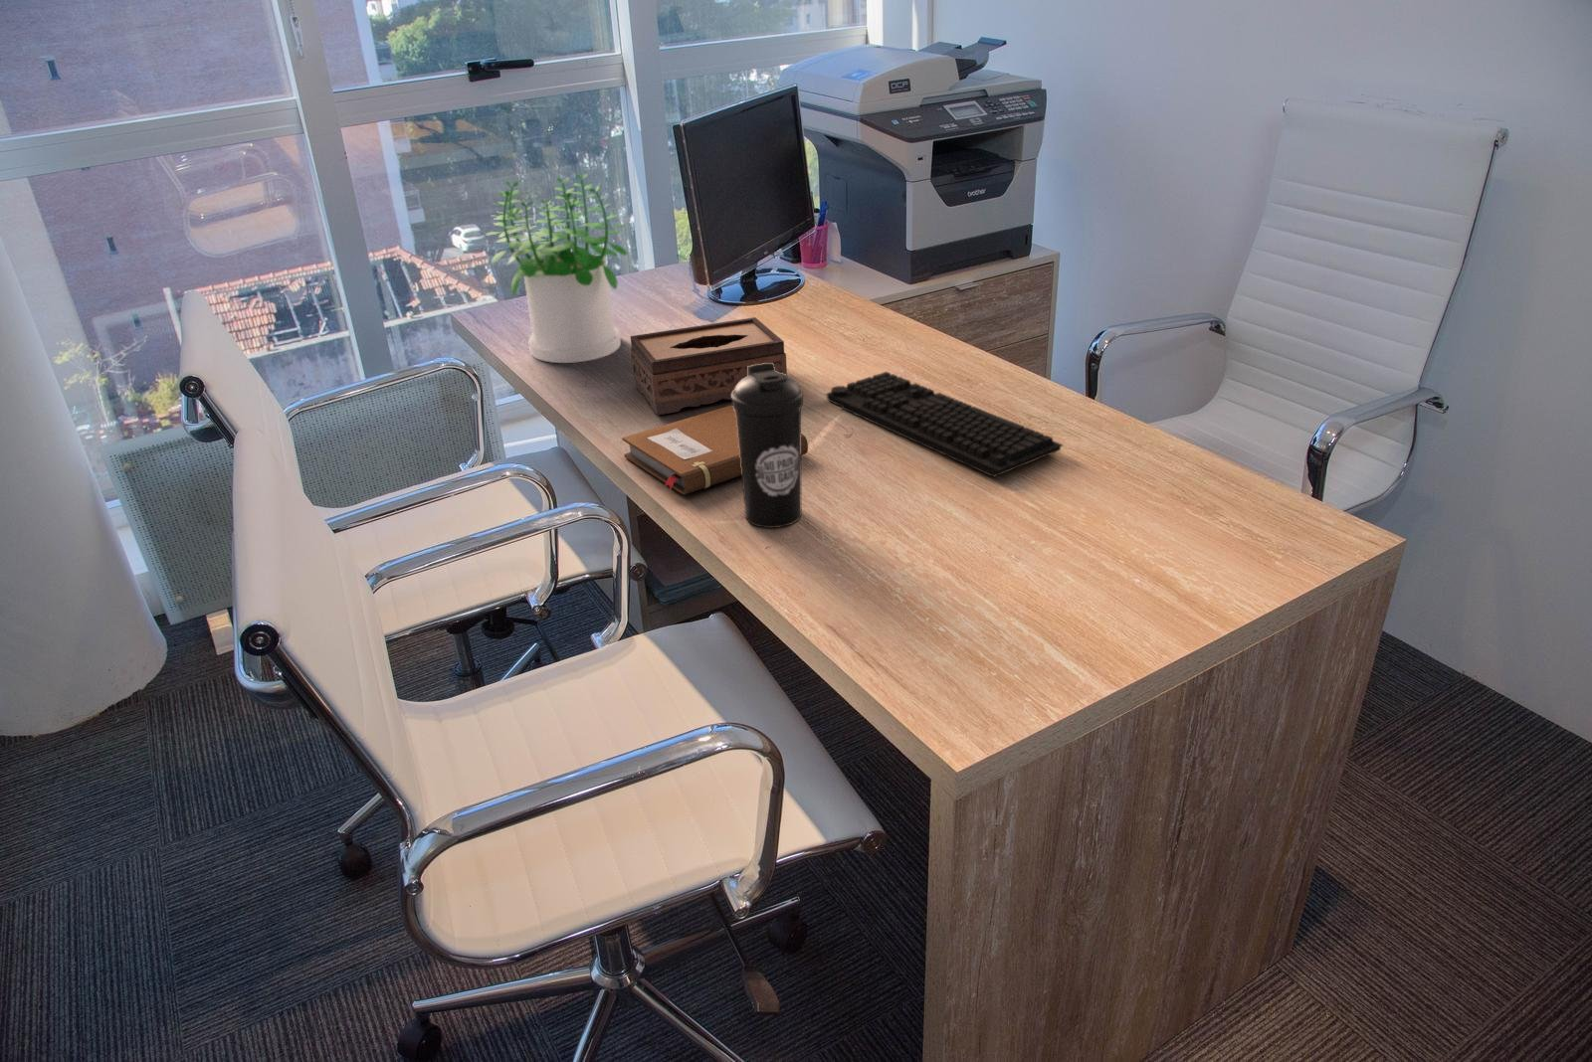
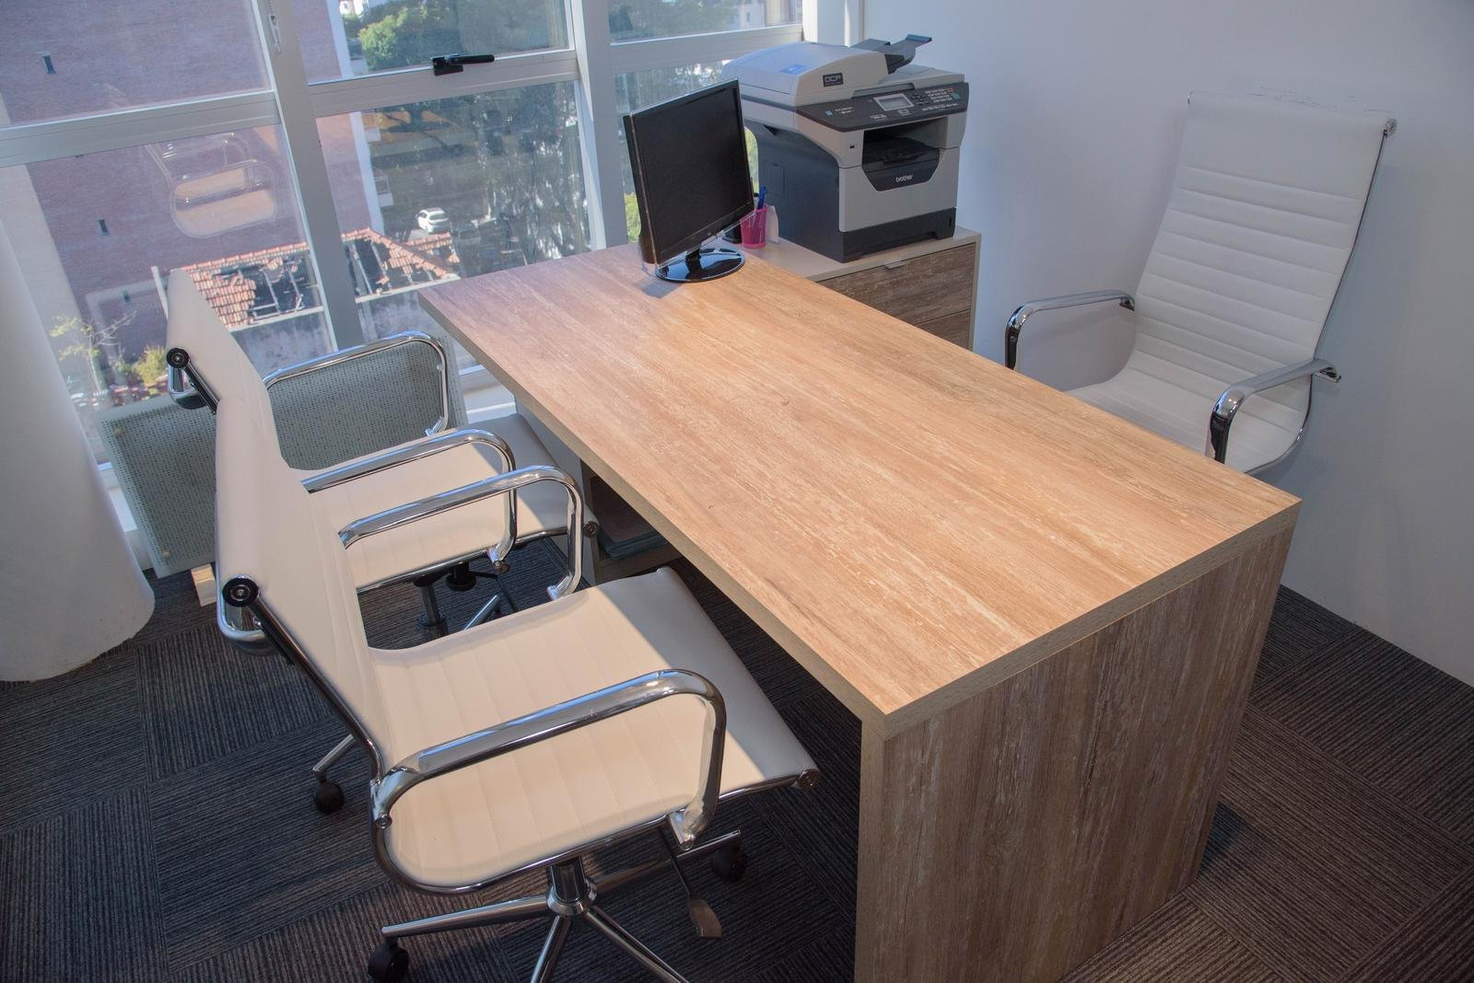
- notebook (711, 448)
- tissue box (708, 364)
- keyboard (936, 418)
- potted plant (561, 268)
- water bottle (769, 444)
